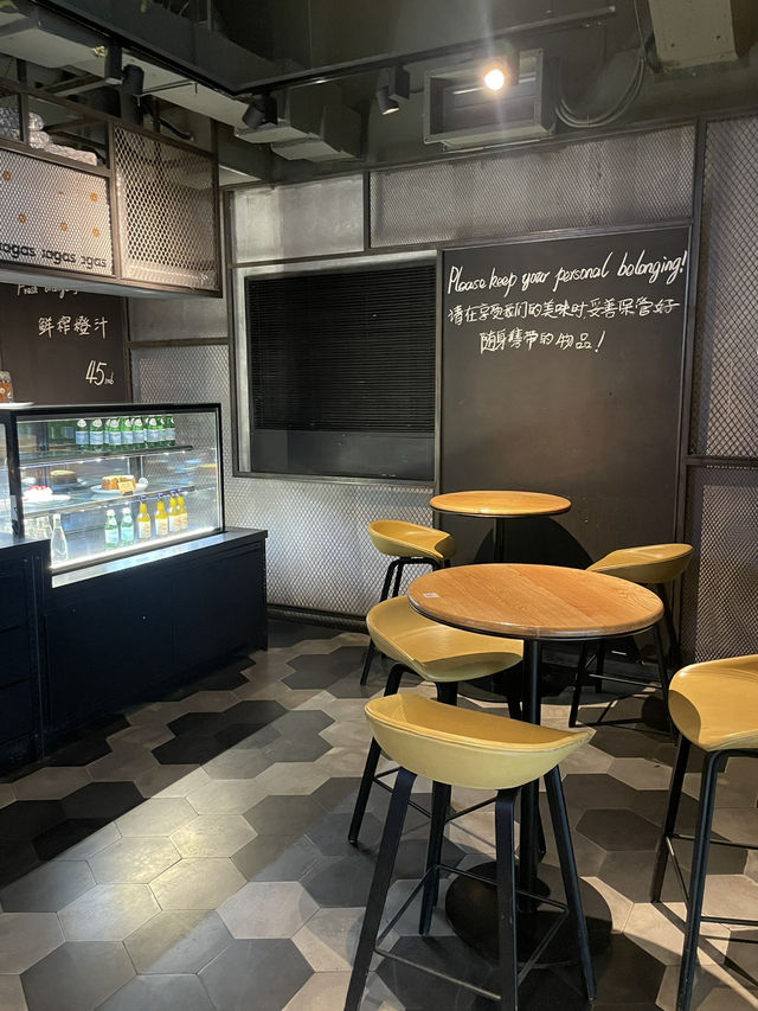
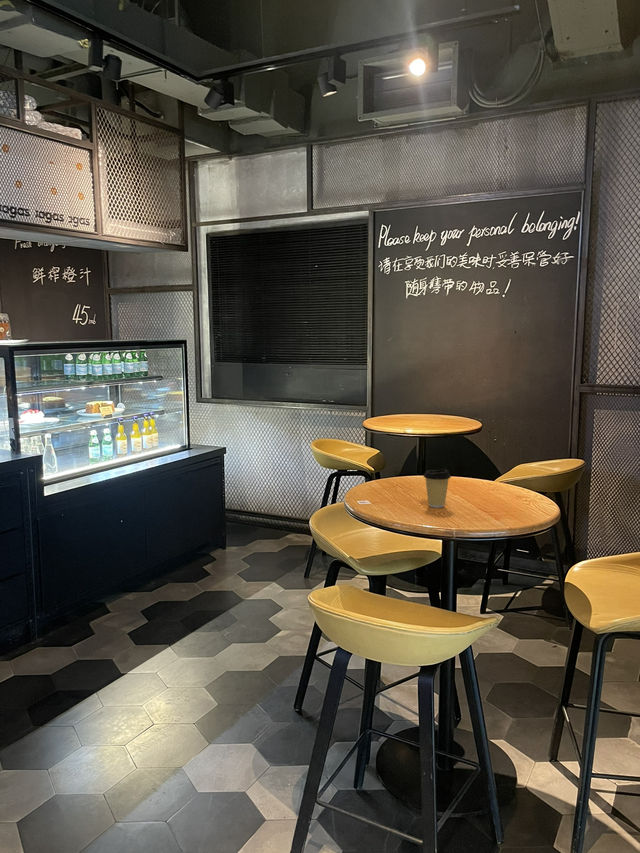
+ coffee cup (436, 488)
